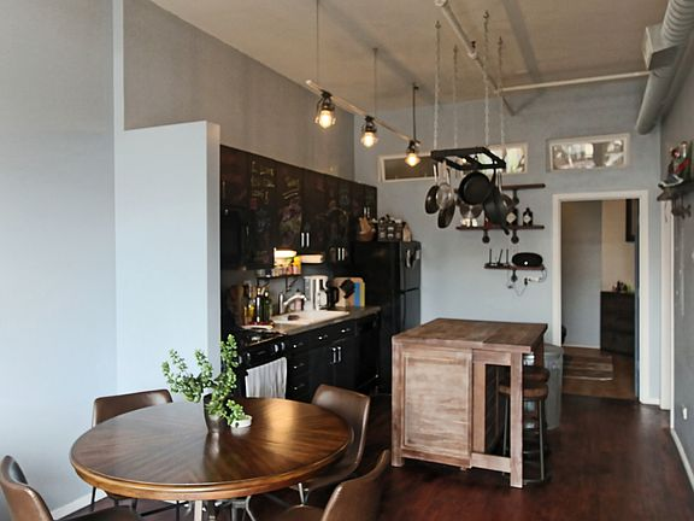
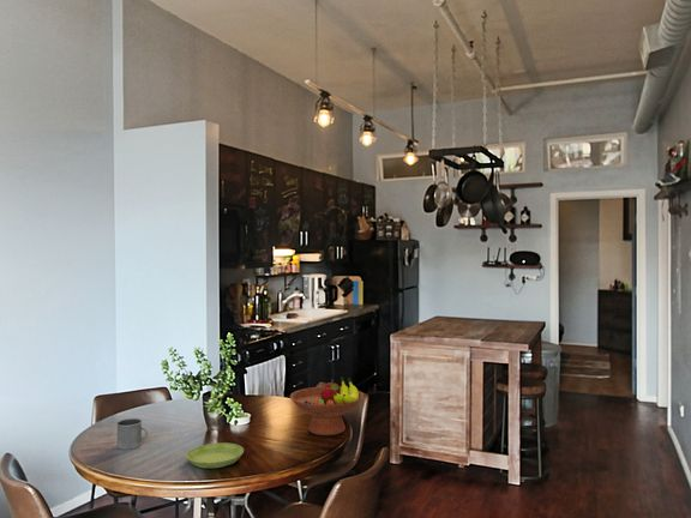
+ saucer (215, 456)
+ mug (132, 433)
+ fruit bowl (326, 405)
